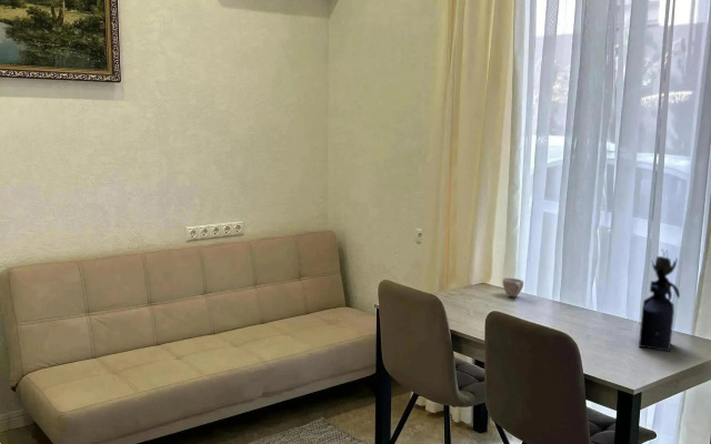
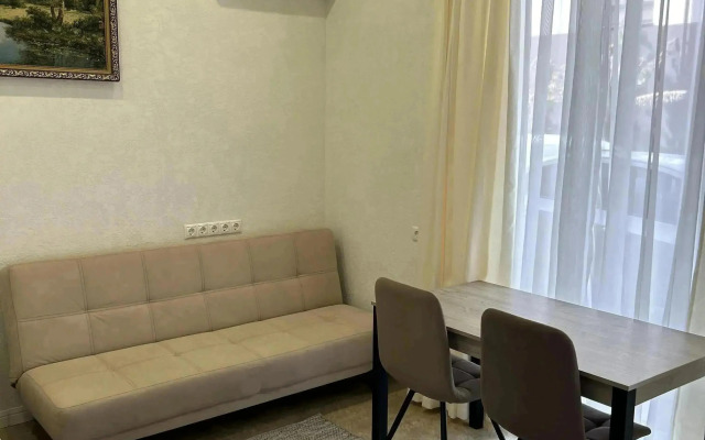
- vase (659, 297)
- cup (513, 287)
